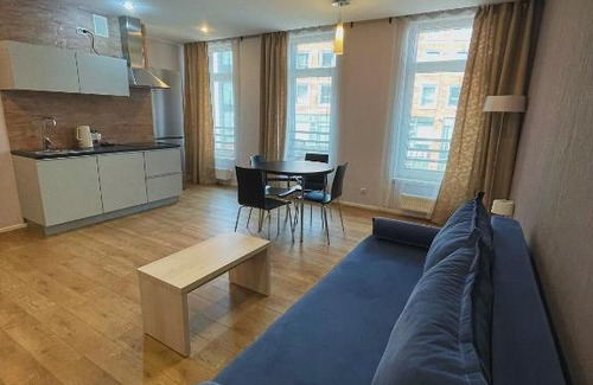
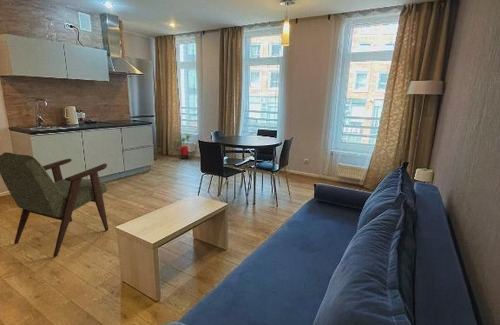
+ armchair (58, 194)
+ house plant (185, 145)
